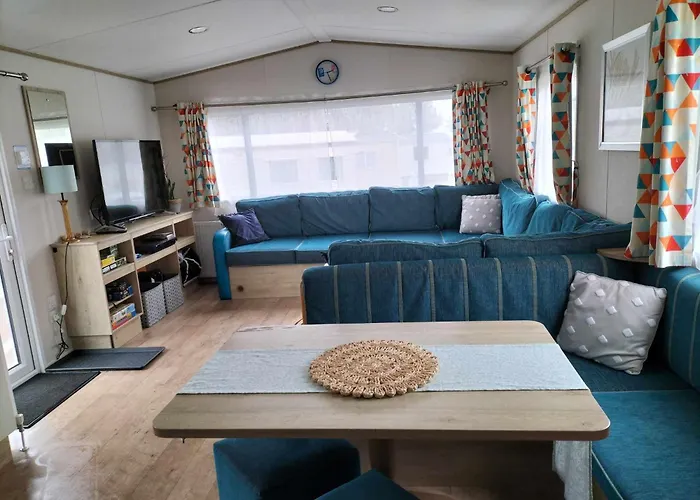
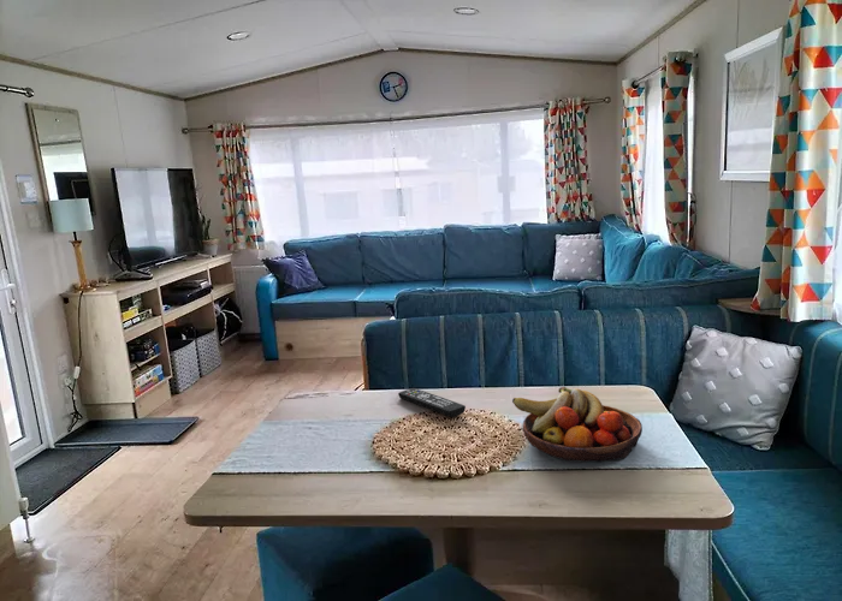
+ remote control (431, 401)
+ fruit bowl (579, 418)
